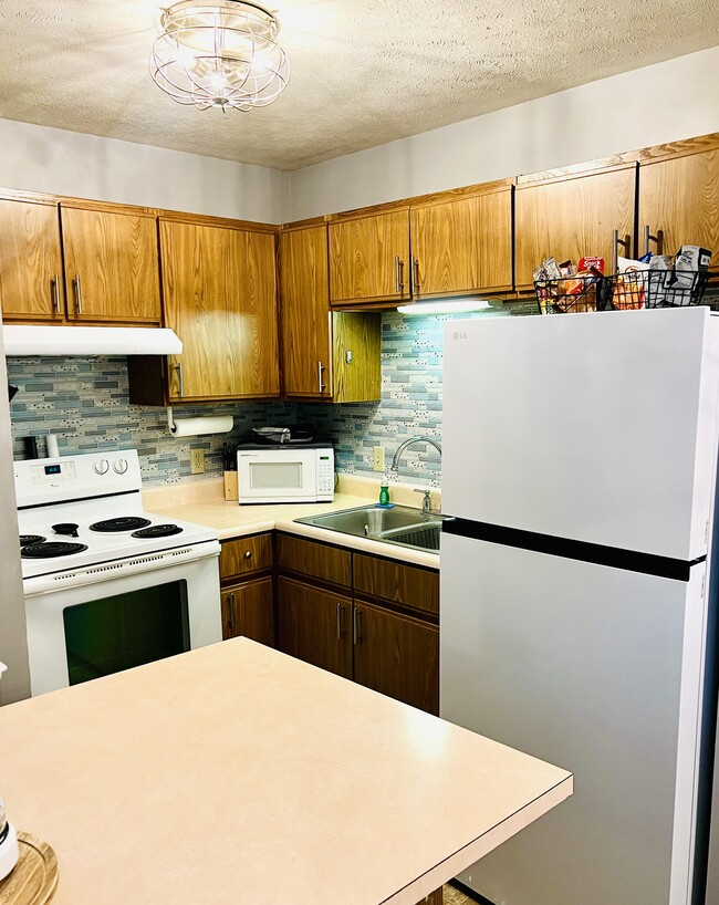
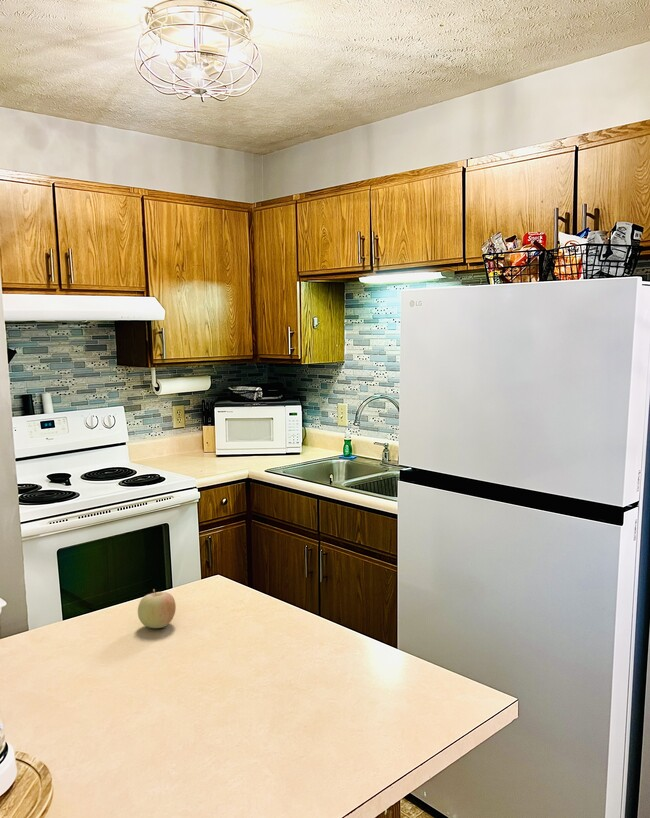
+ fruit (157, 607)
